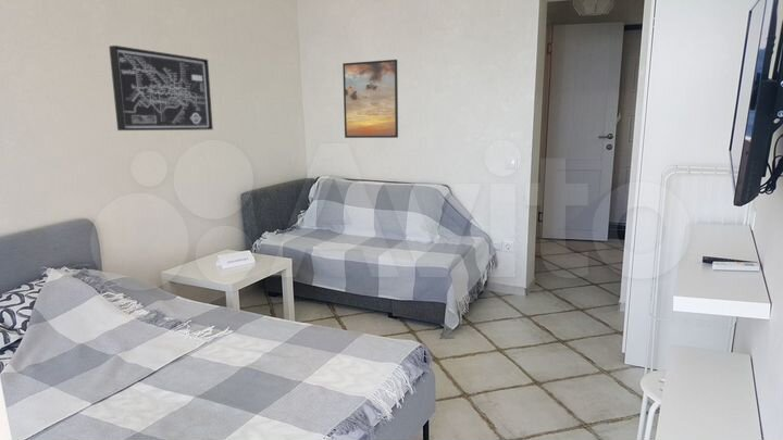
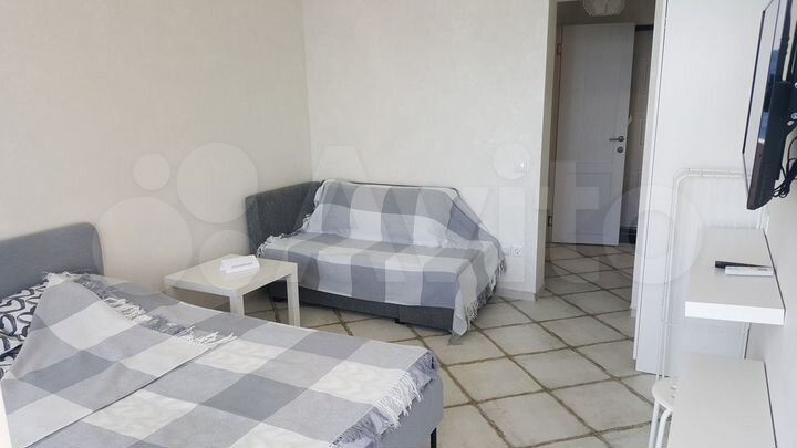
- wall art (165, 91)
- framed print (370, 100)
